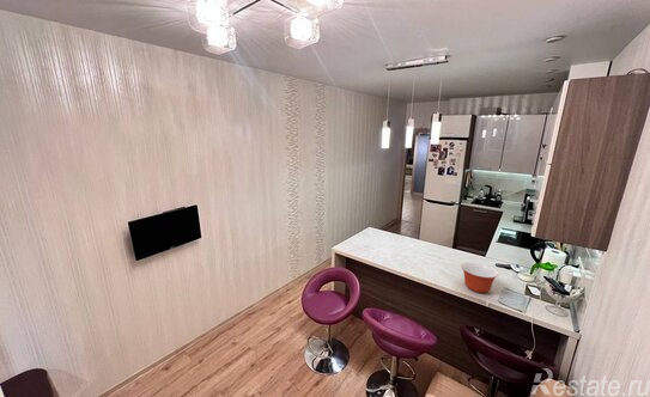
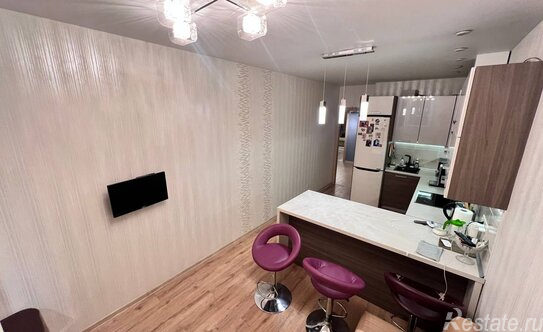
- mixing bowl (478, 279)
